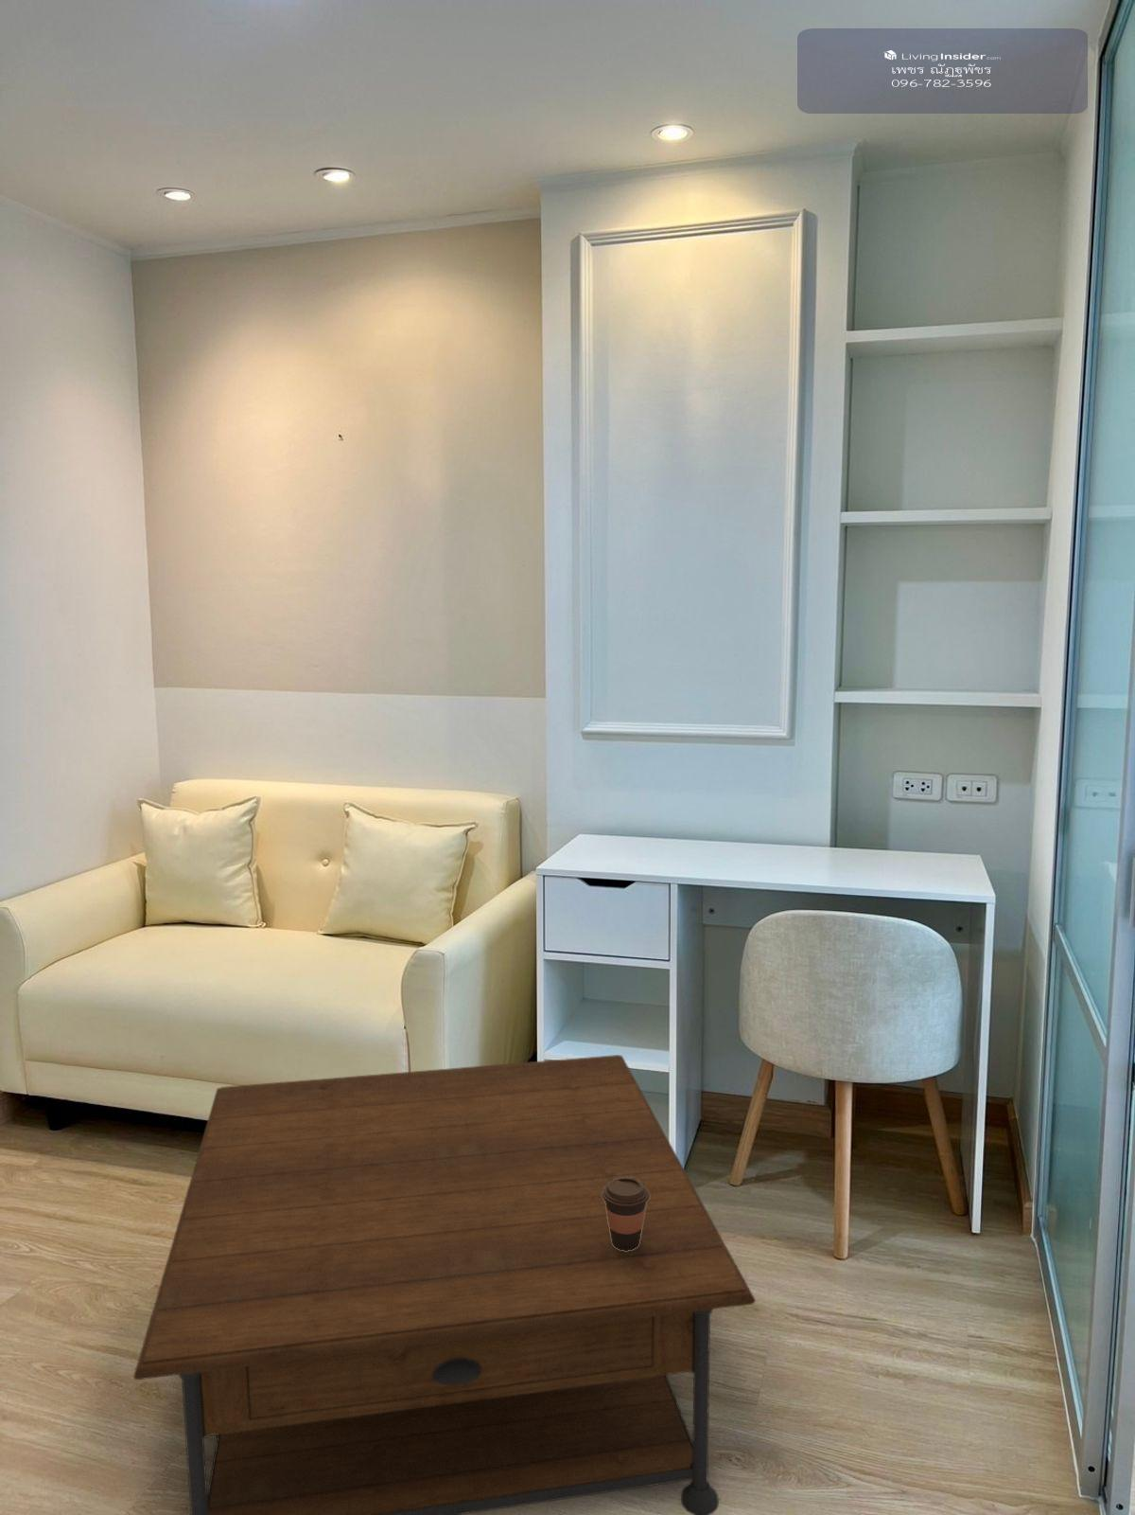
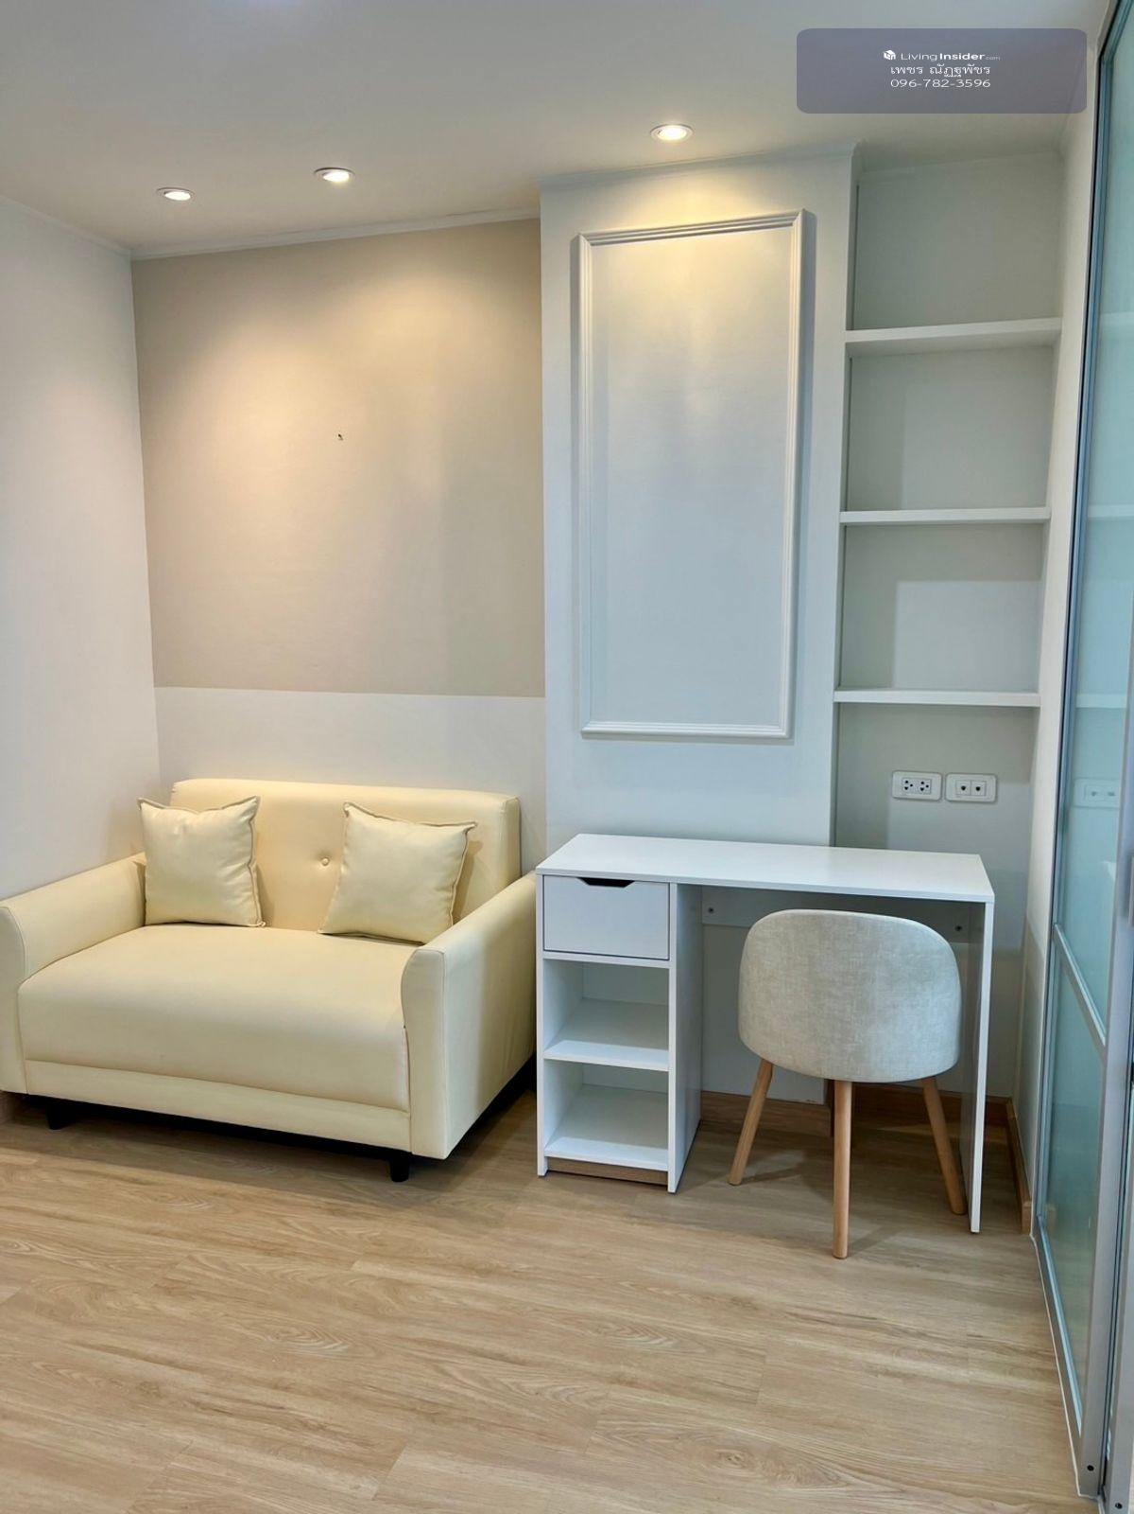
- coffee cup (625, 1213)
- coffee table (441, 1273)
